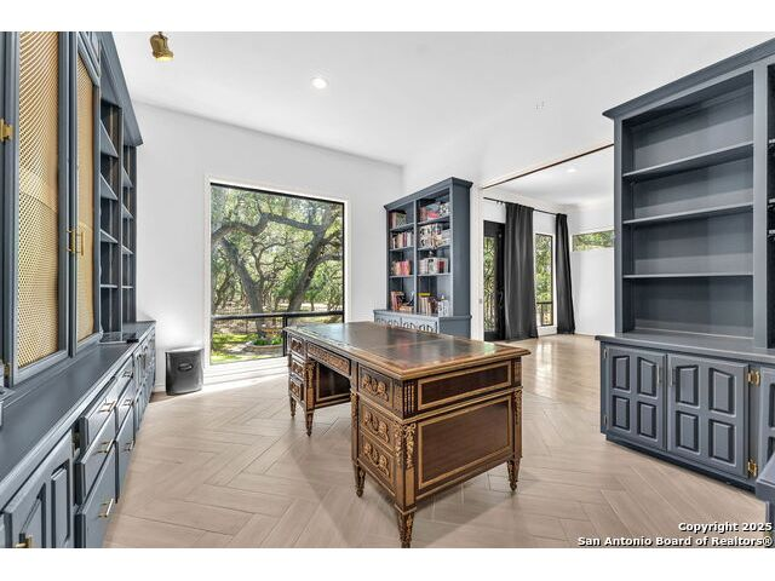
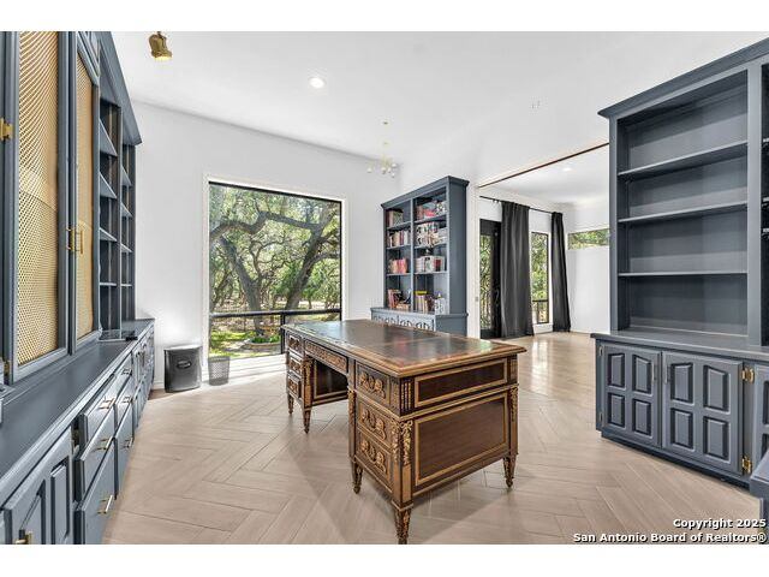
+ wastebasket (217, 370)
+ chandelier (383, 144)
